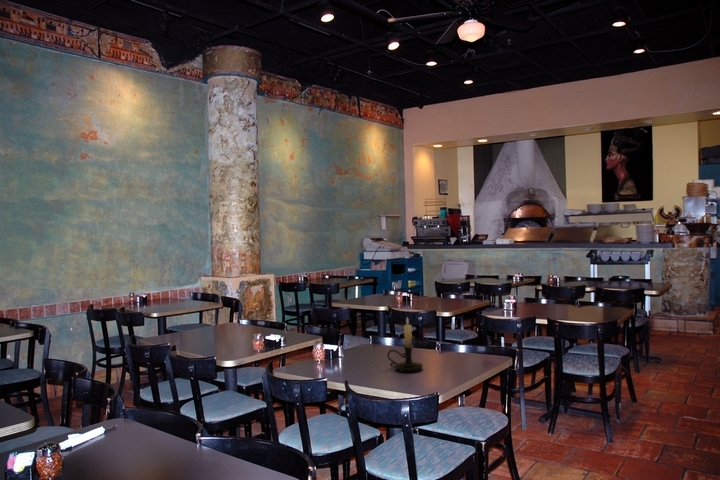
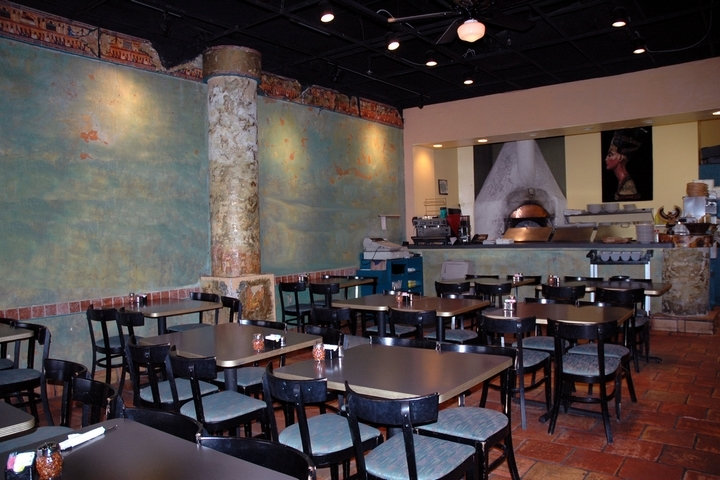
- candle holder (405, 342)
